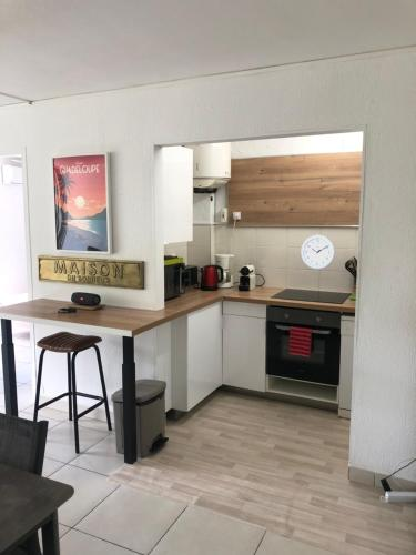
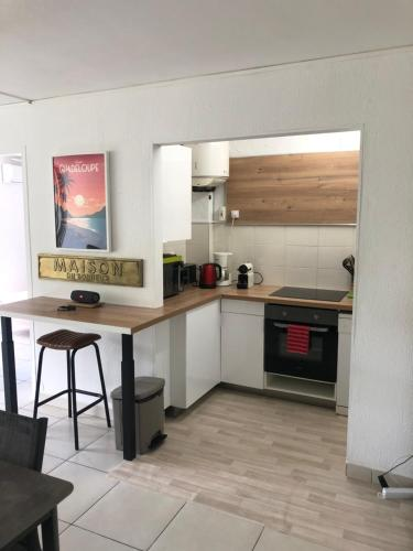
- wall clock (317, 252)
